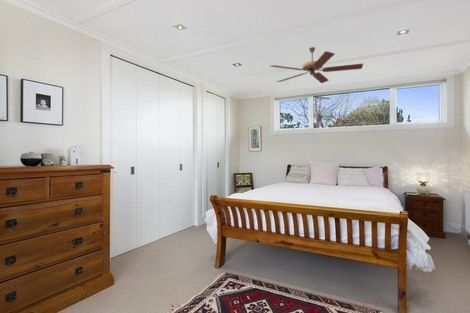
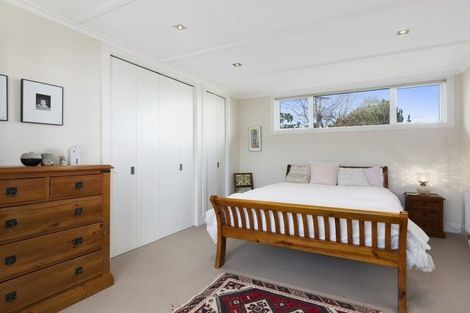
- ceiling fan (315, 61)
